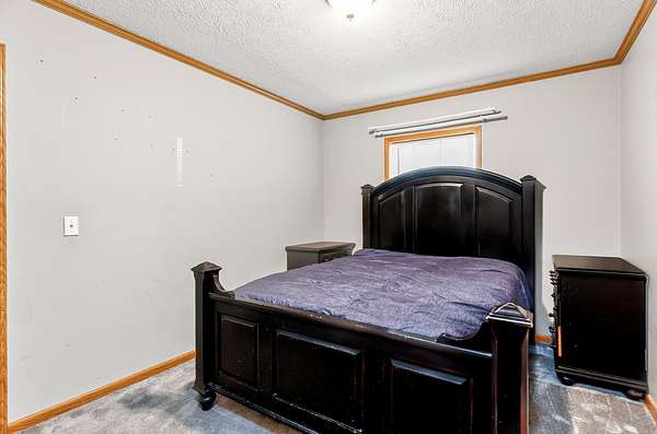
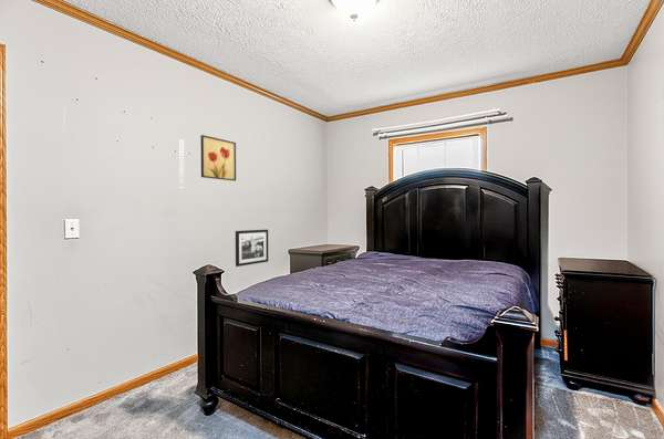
+ wall art (218, 158)
+ picture frame (252, 247)
